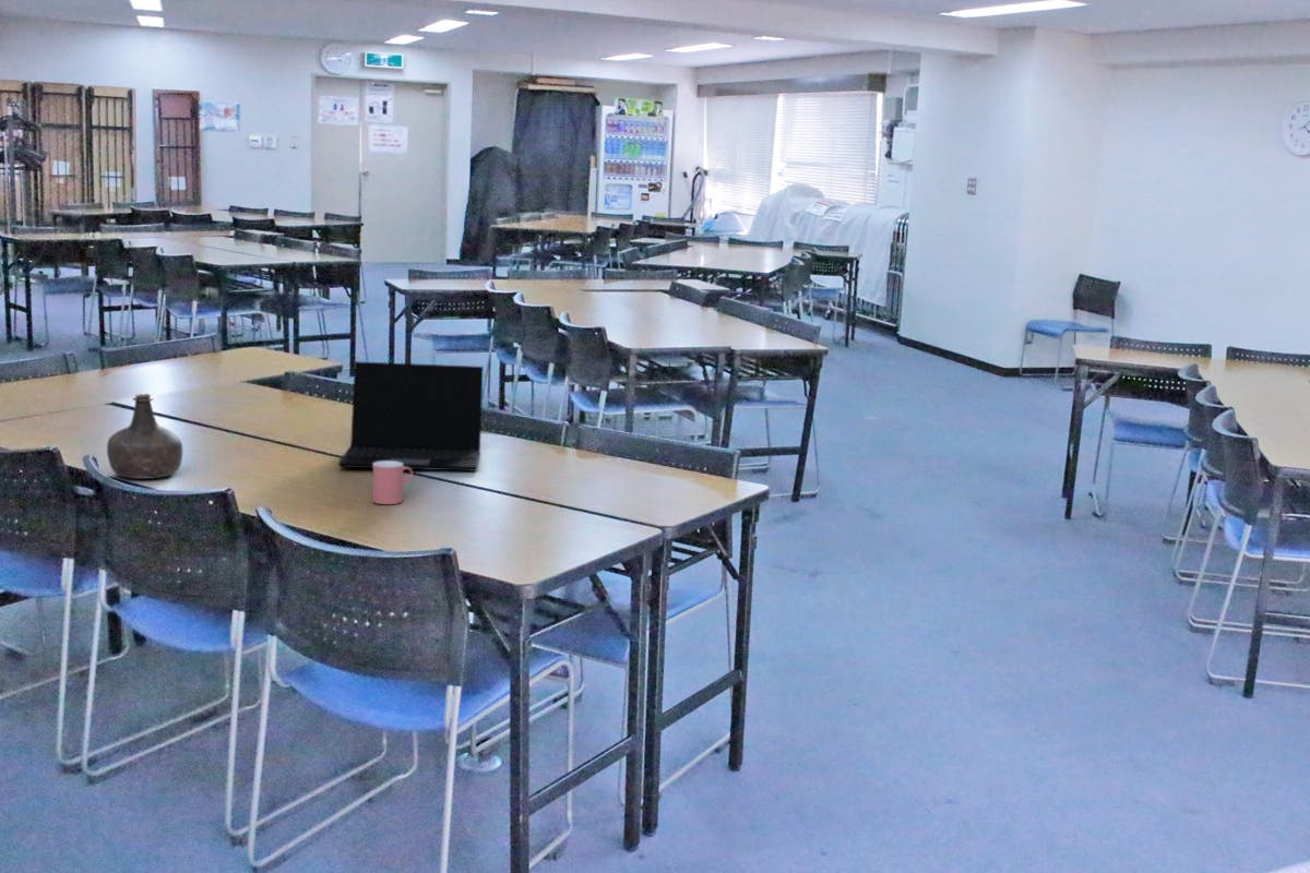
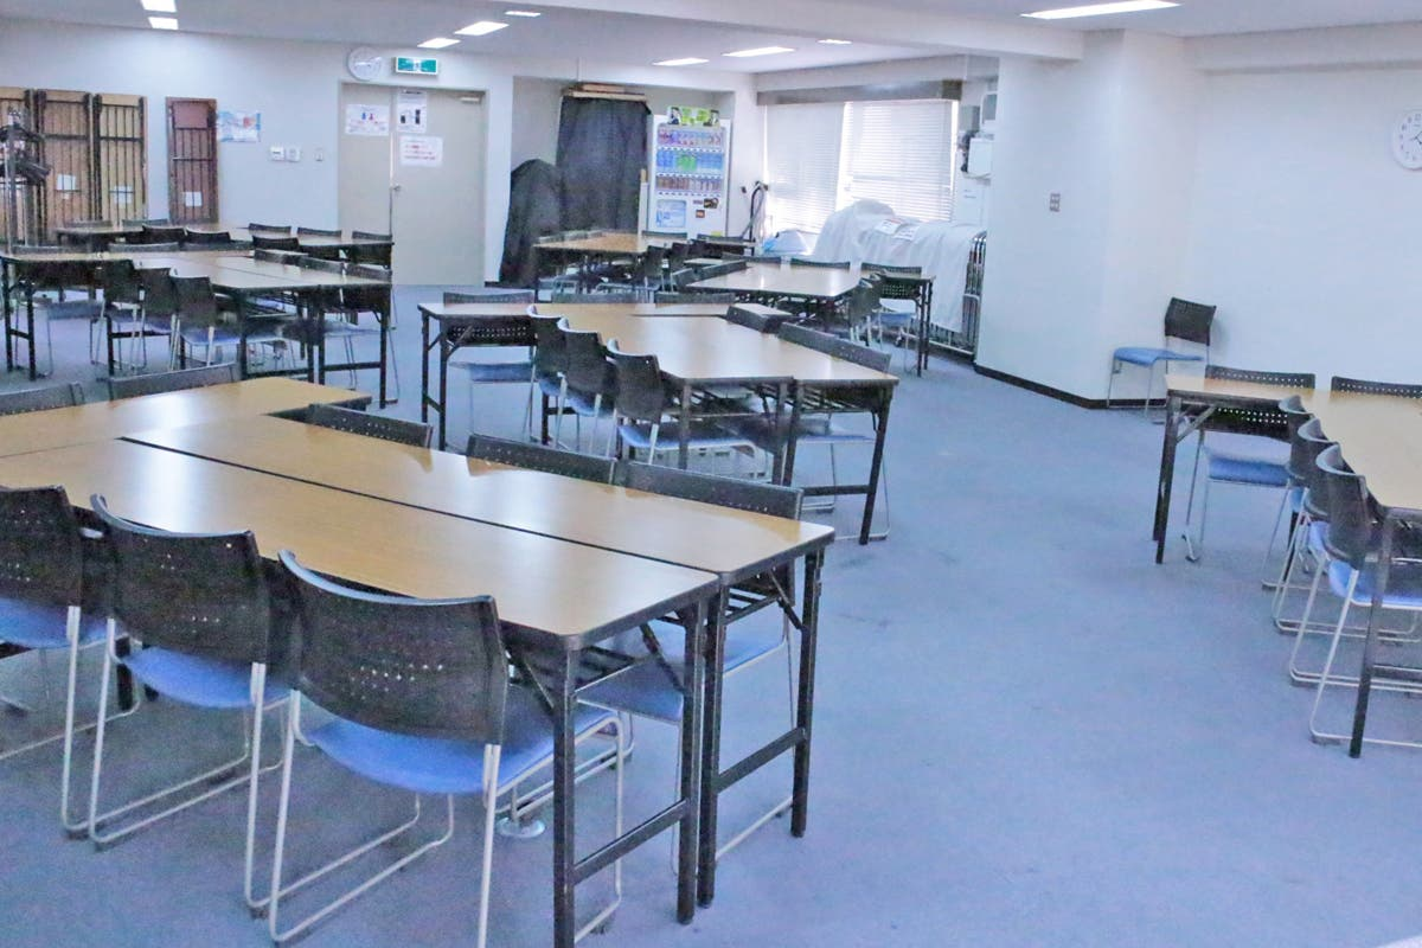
- laptop (414, 415)
- cup (393, 481)
- bottle (144, 434)
